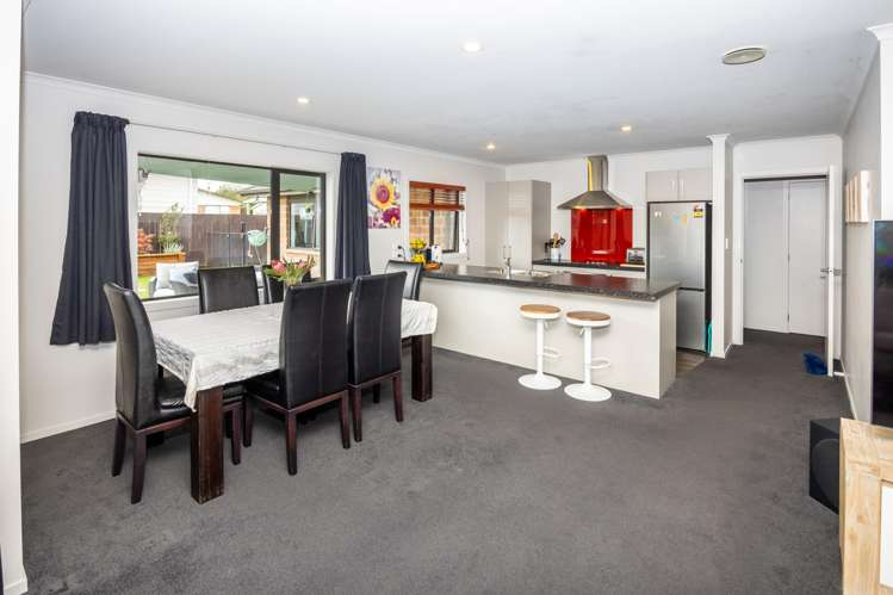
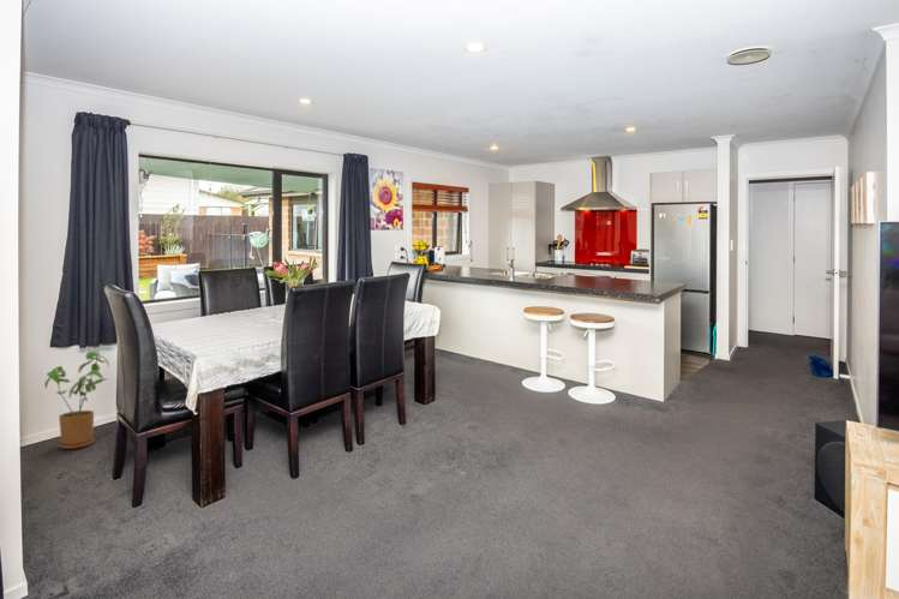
+ house plant (80, 399)
